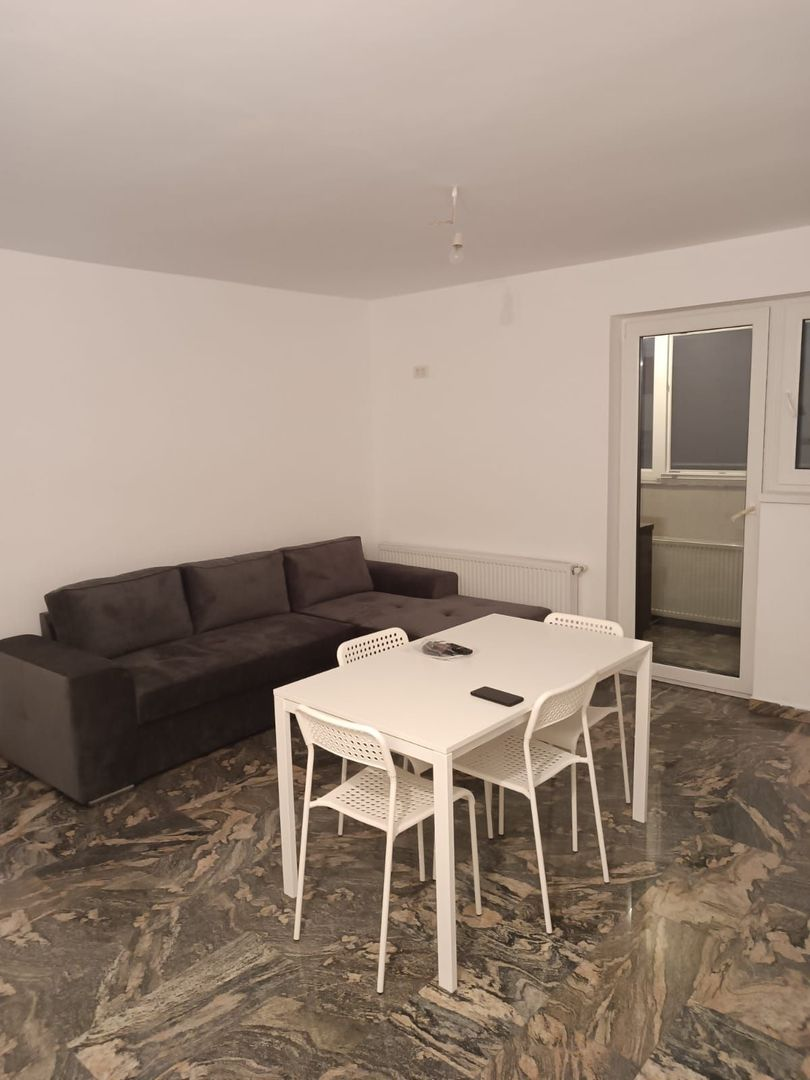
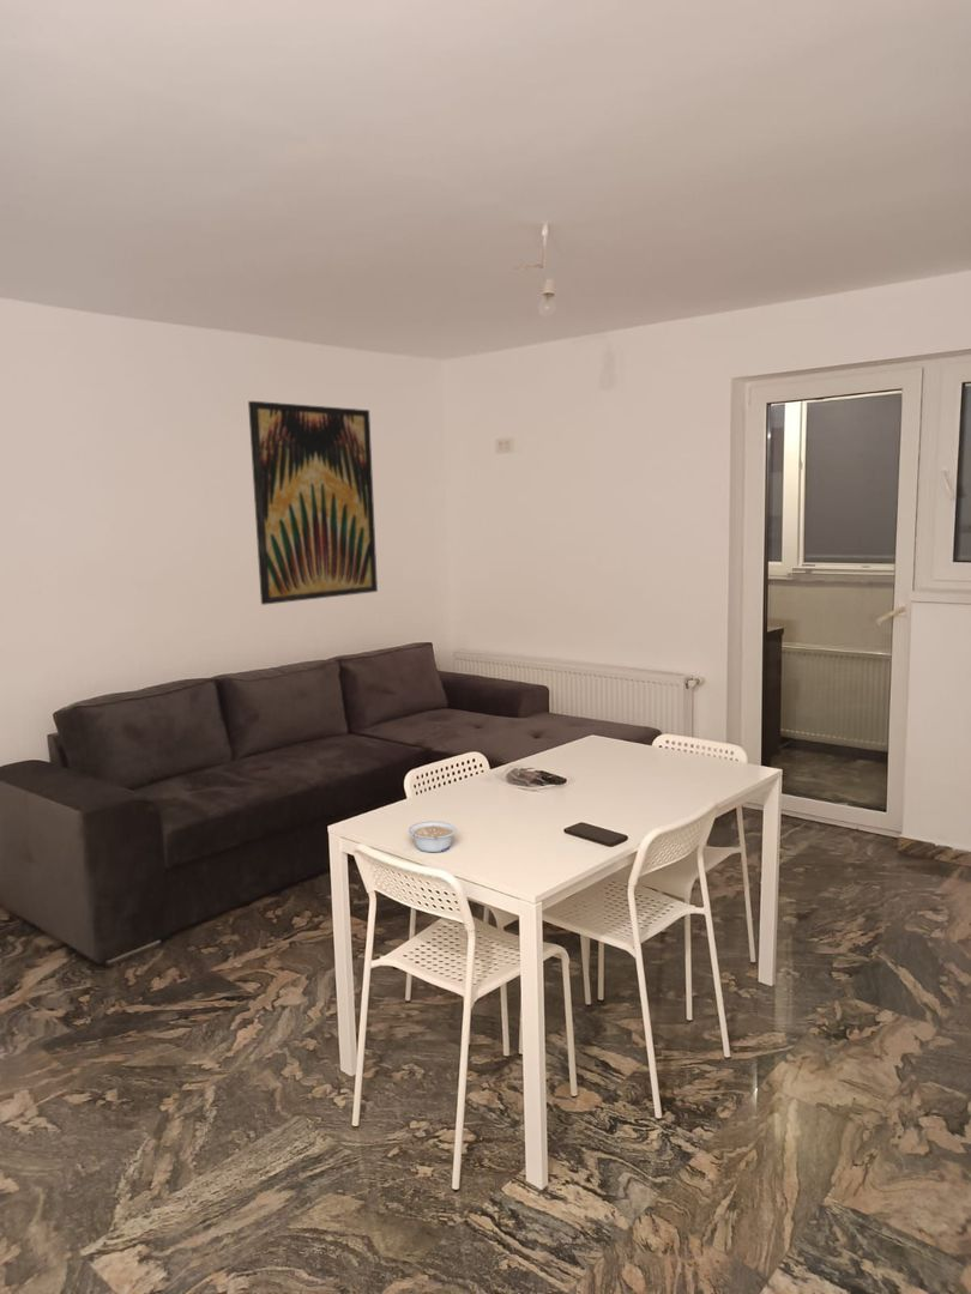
+ wall art (316, 503)
+ legume (434, 836)
